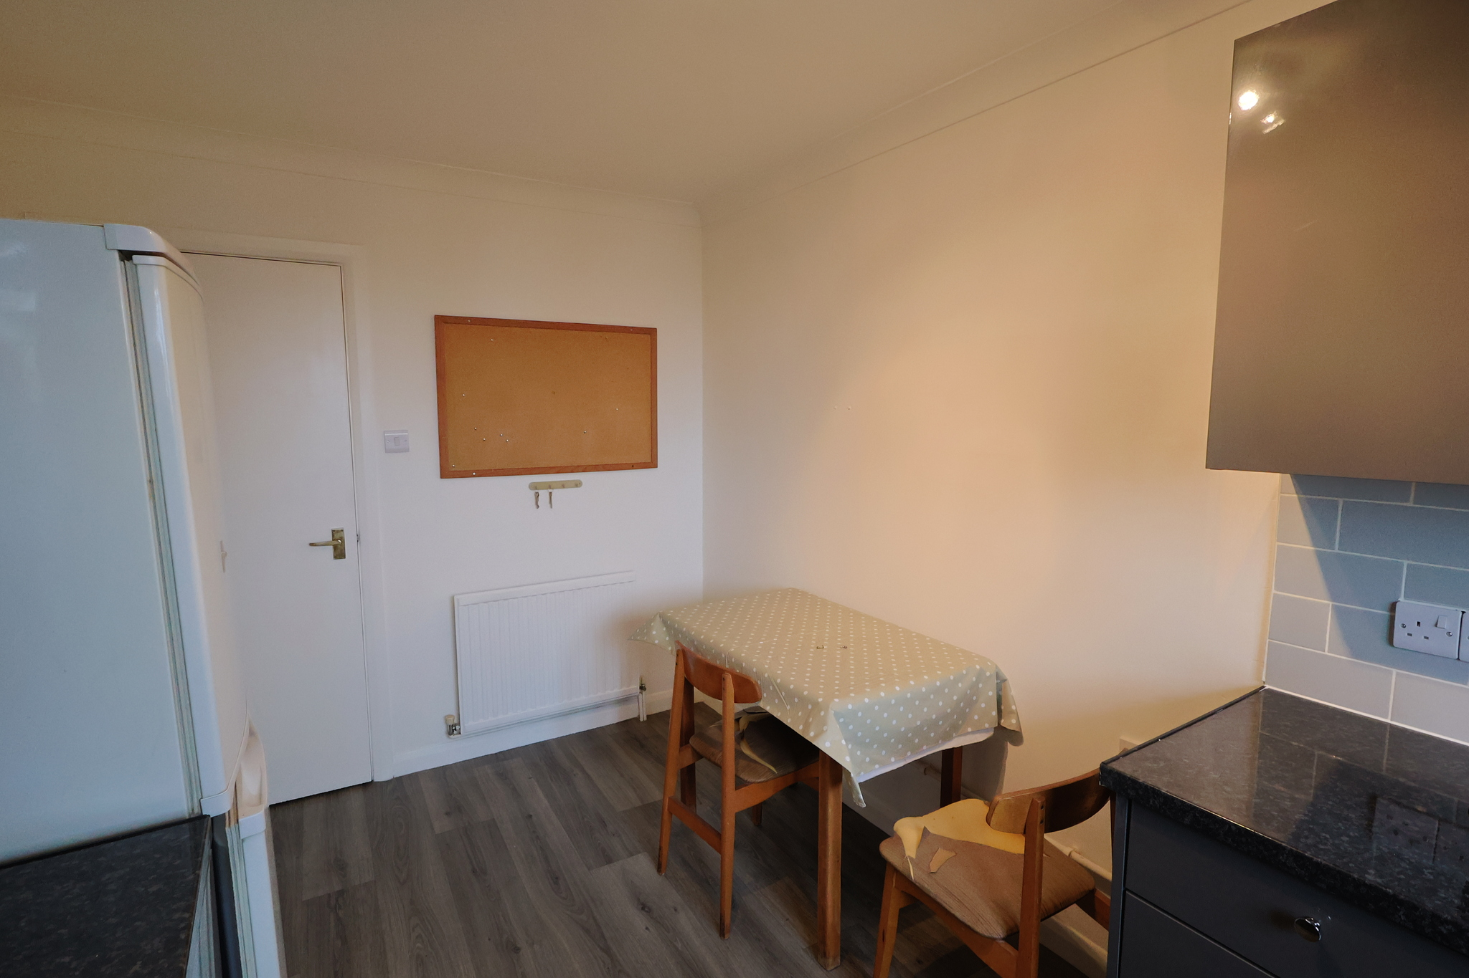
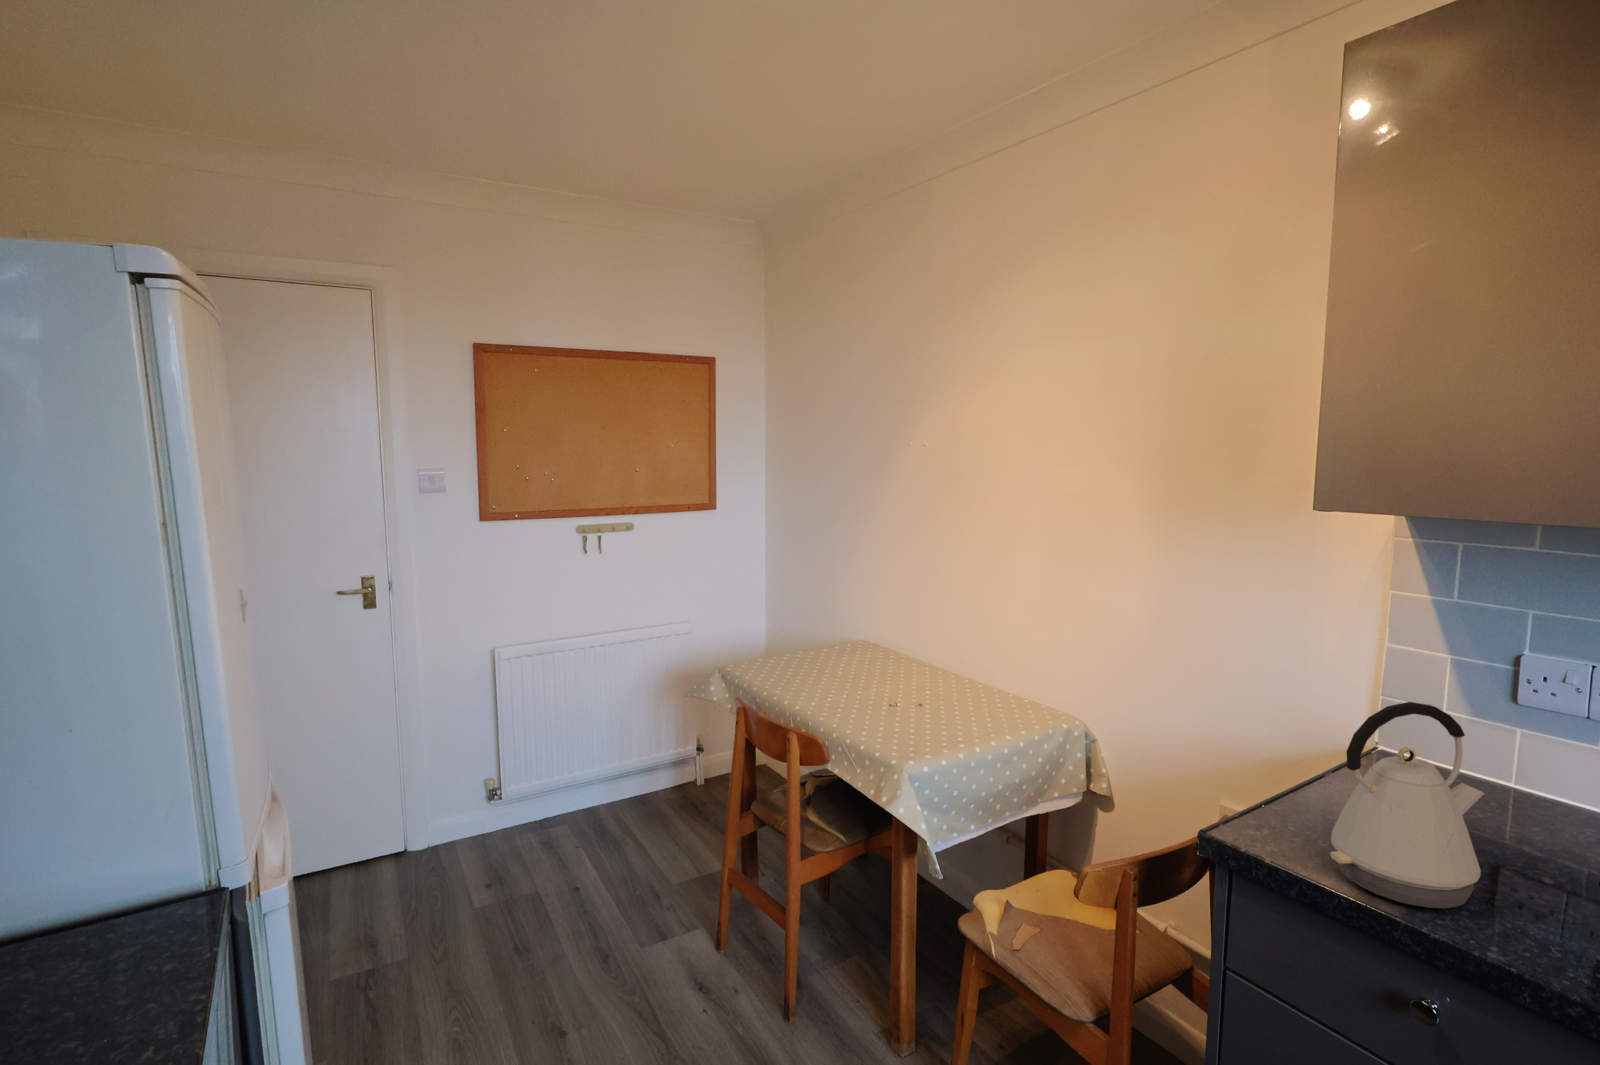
+ kettle (1410, 794)
